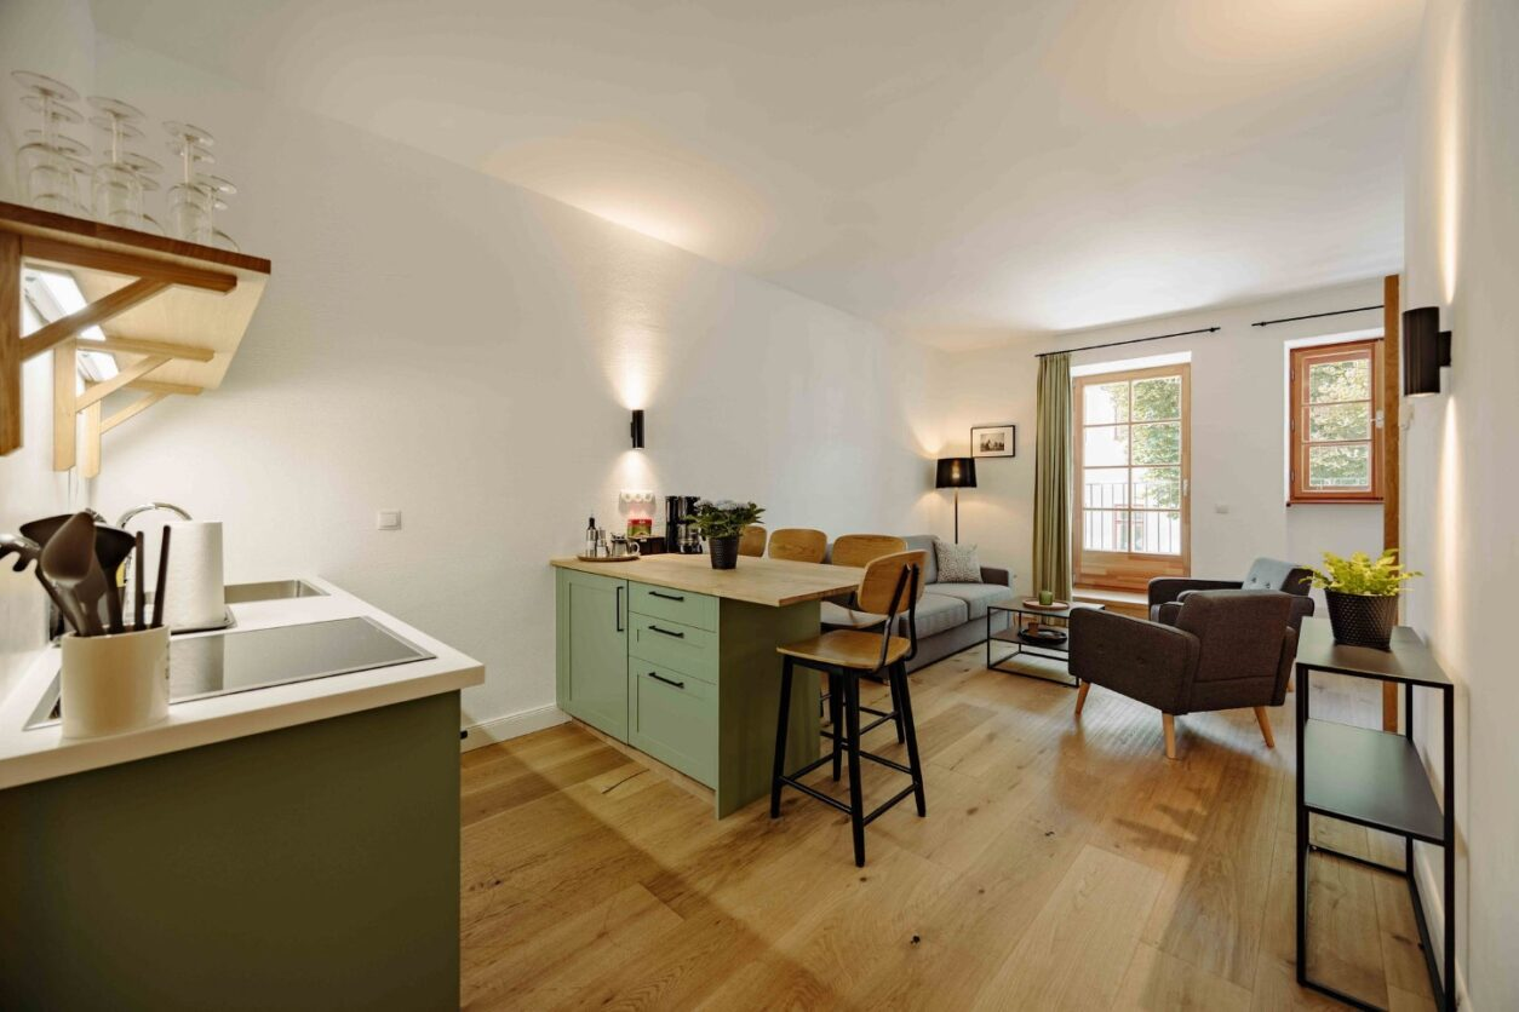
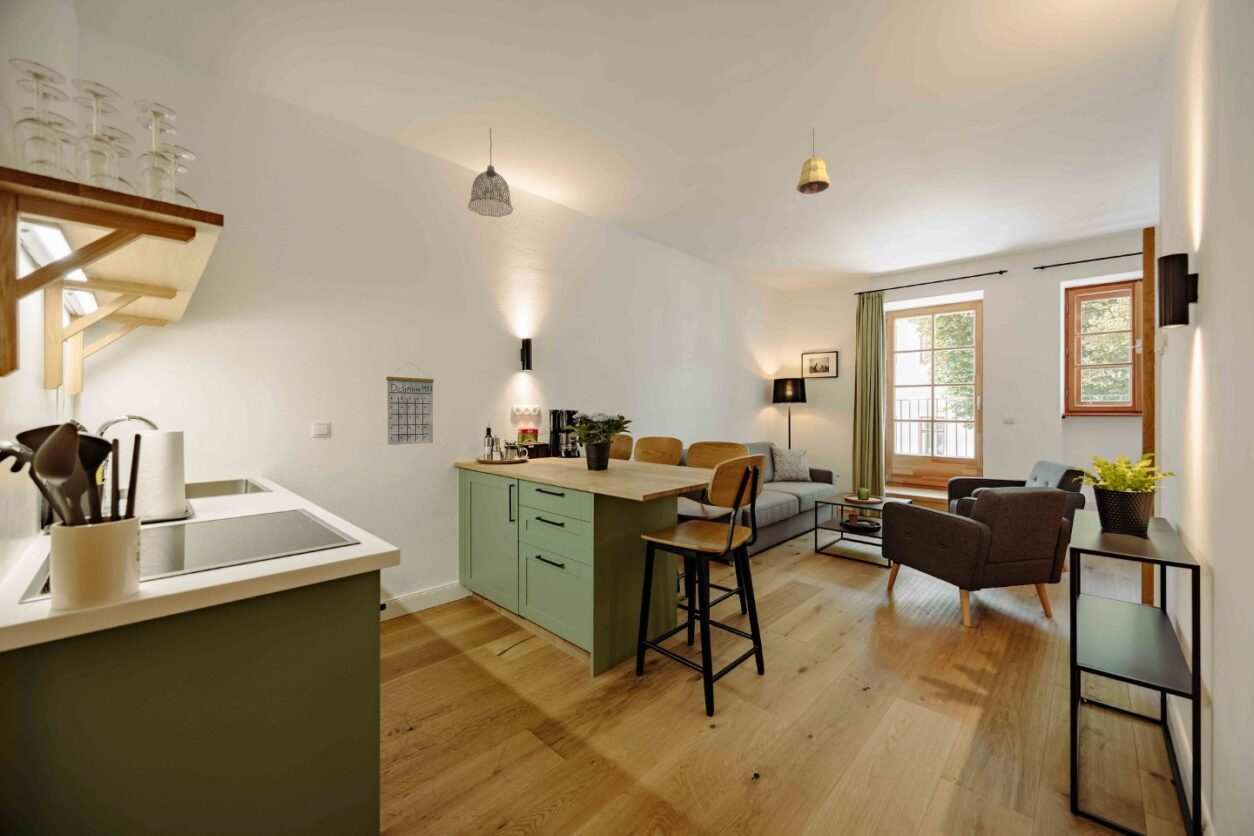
+ pendant light (813, 159)
+ pendant lamp (490, 168)
+ calendar (411, 403)
